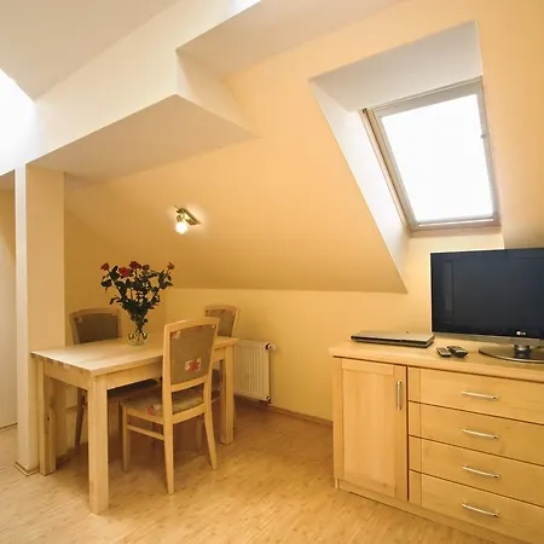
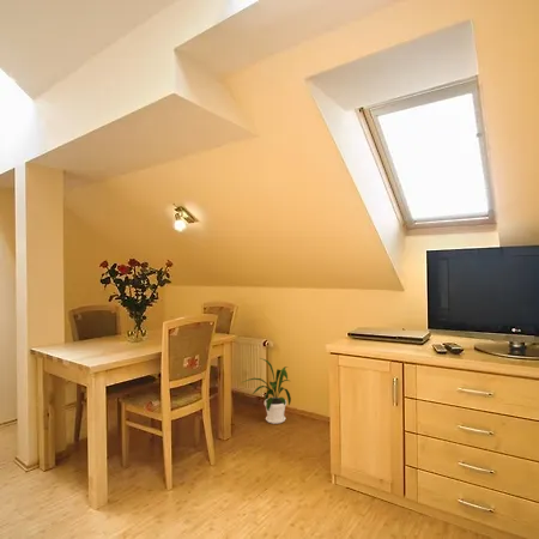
+ house plant (272, 390)
